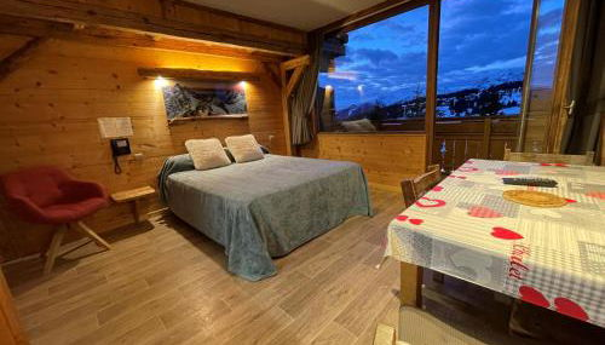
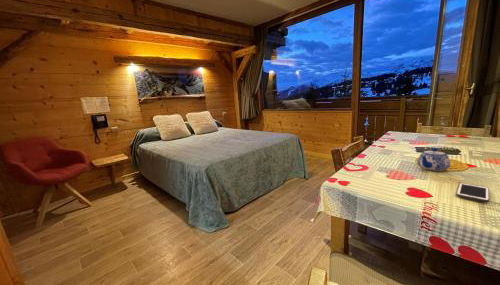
+ cell phone (472, 191)
+ teapot (432, 158)
